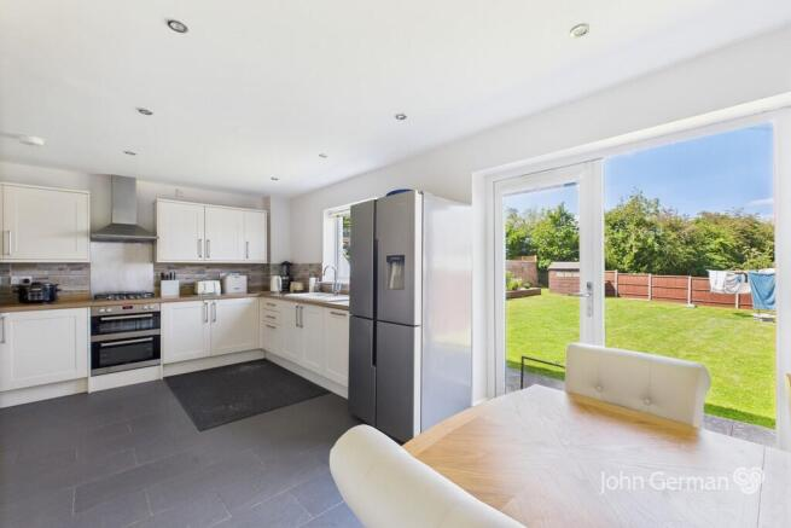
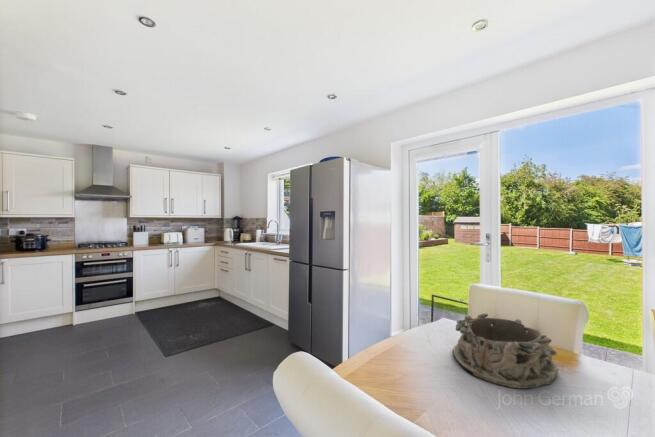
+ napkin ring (501, 342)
